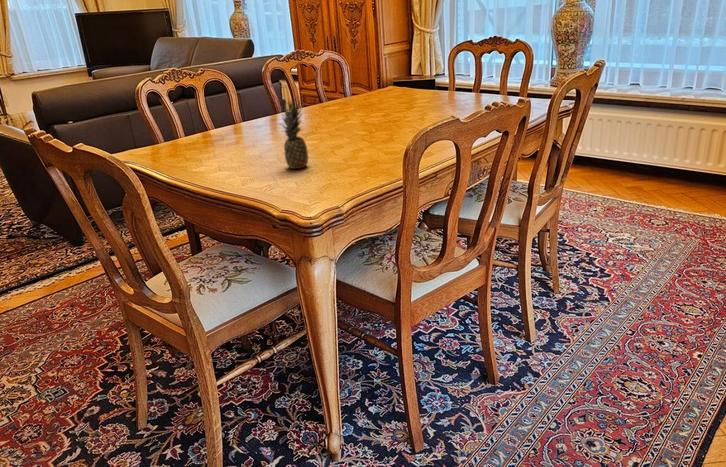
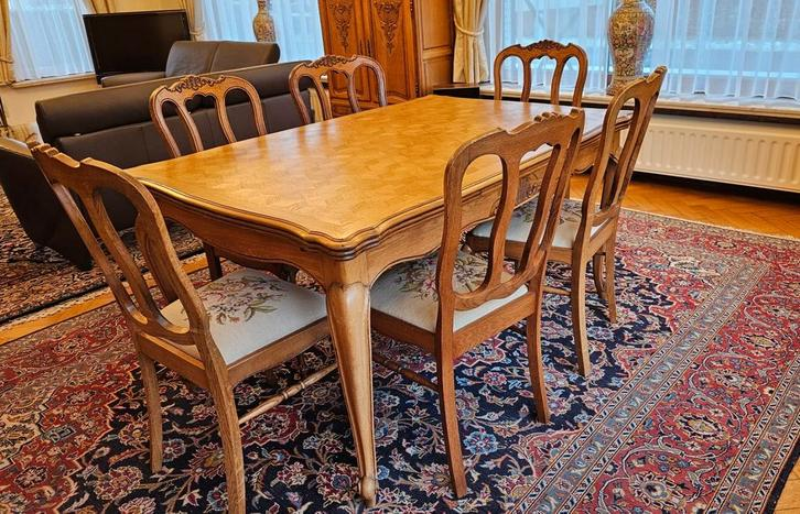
- fruit (294, 133)
